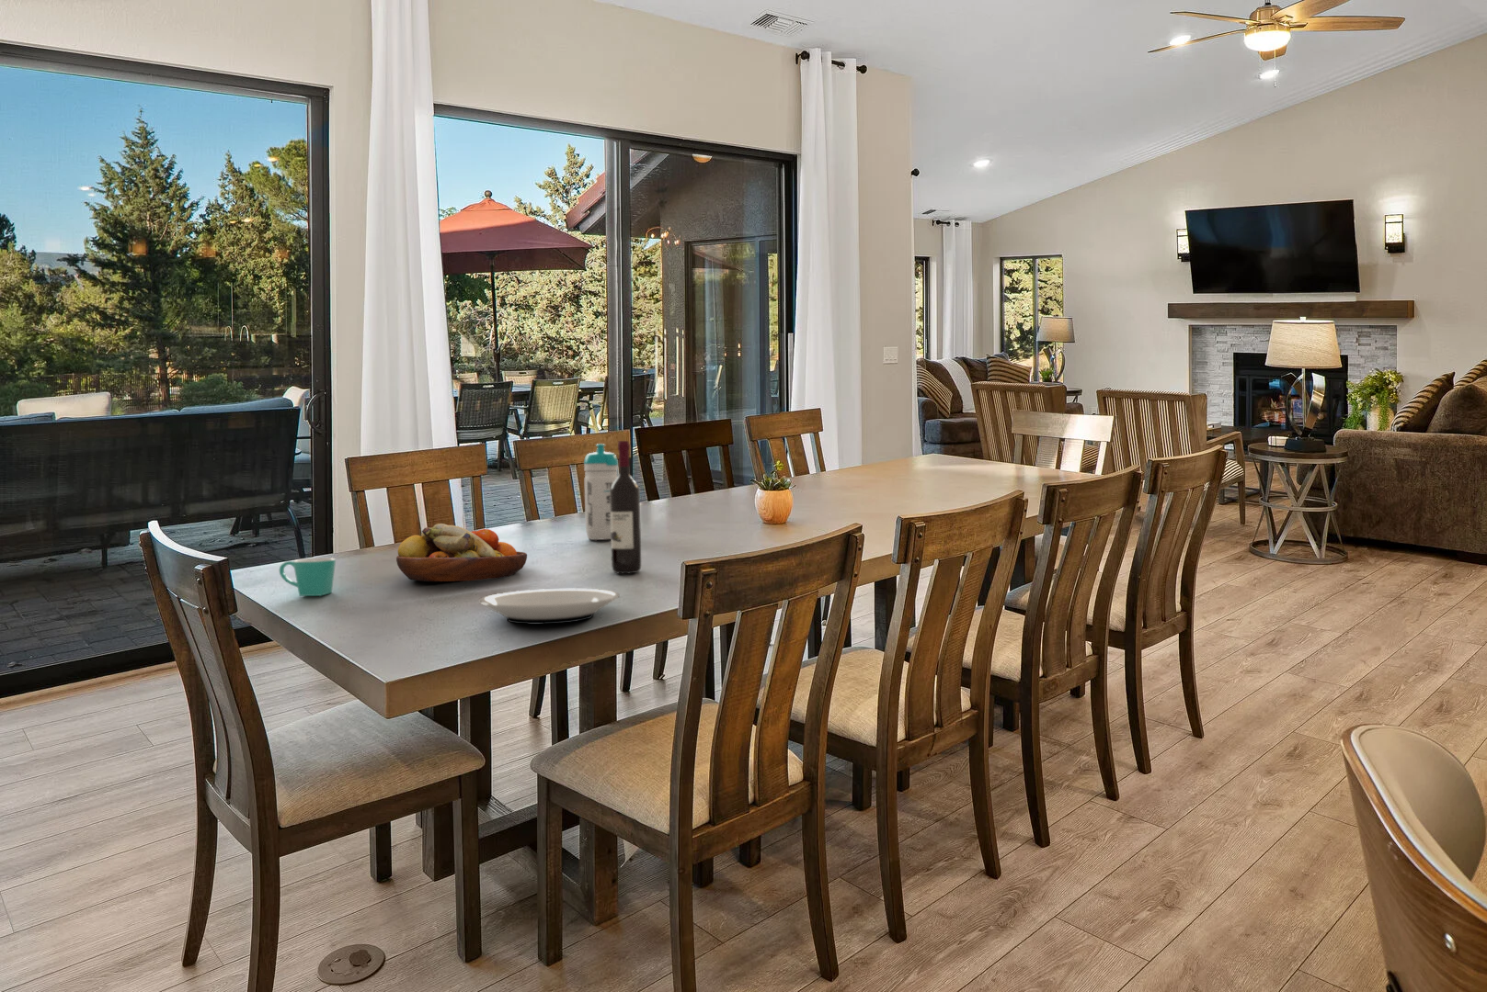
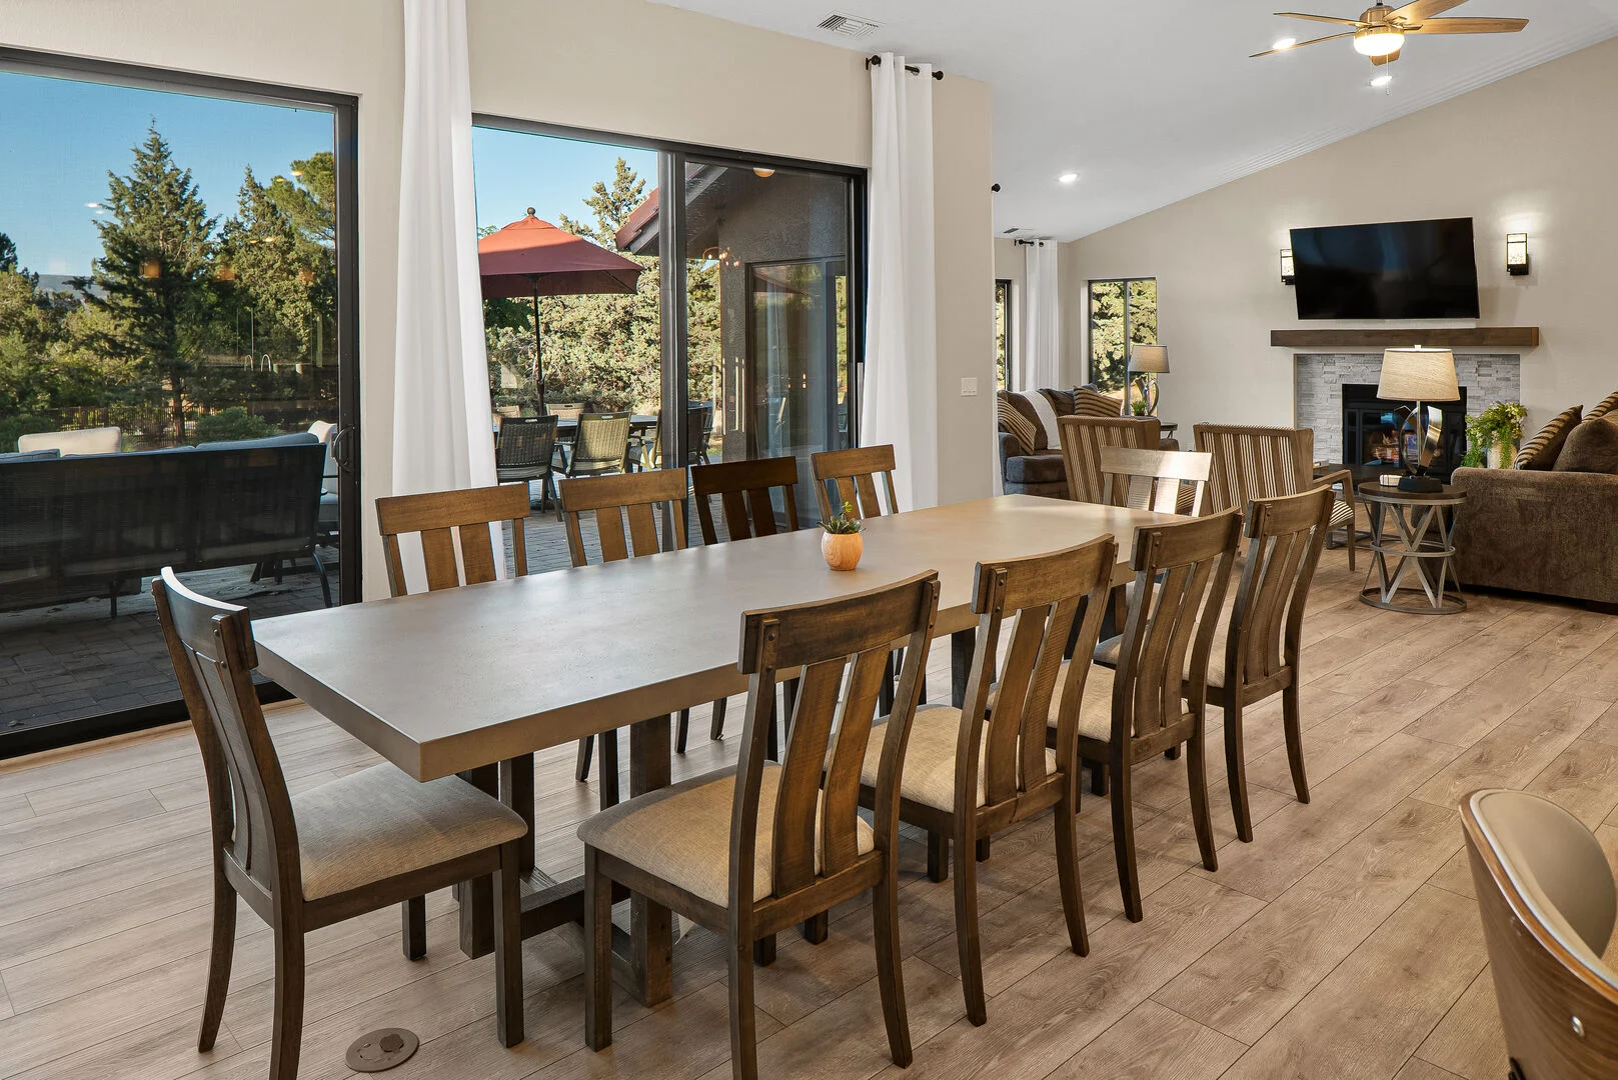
- plate (550, 607)
- water bottle (602, 490)
- fruit bowl (462, 549)
- mug (306, 577)
- wine bottle (625, 506)
